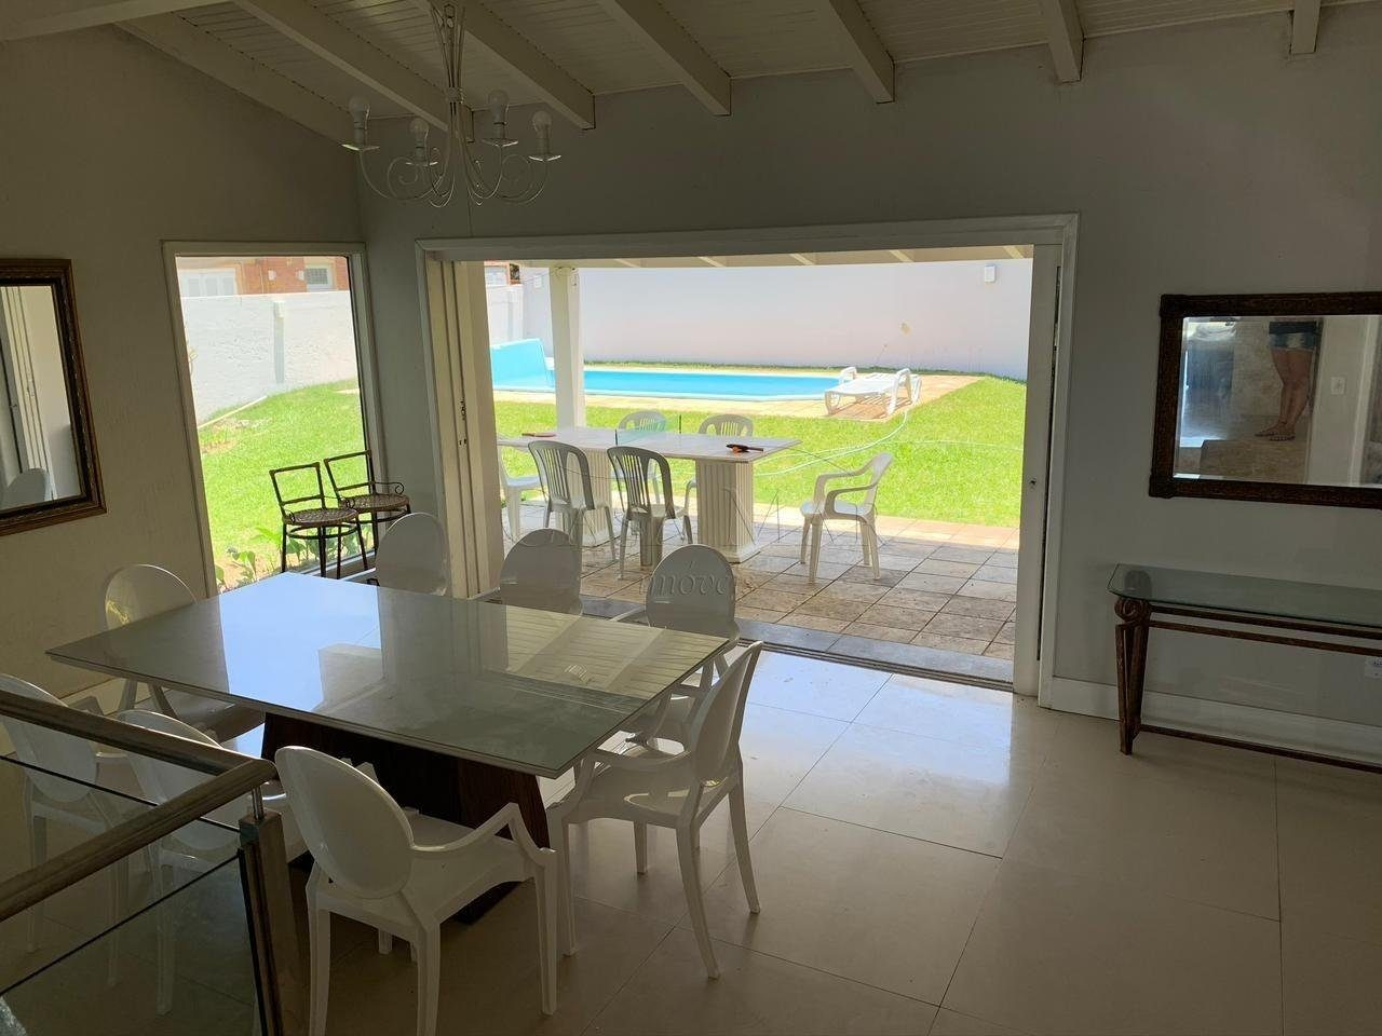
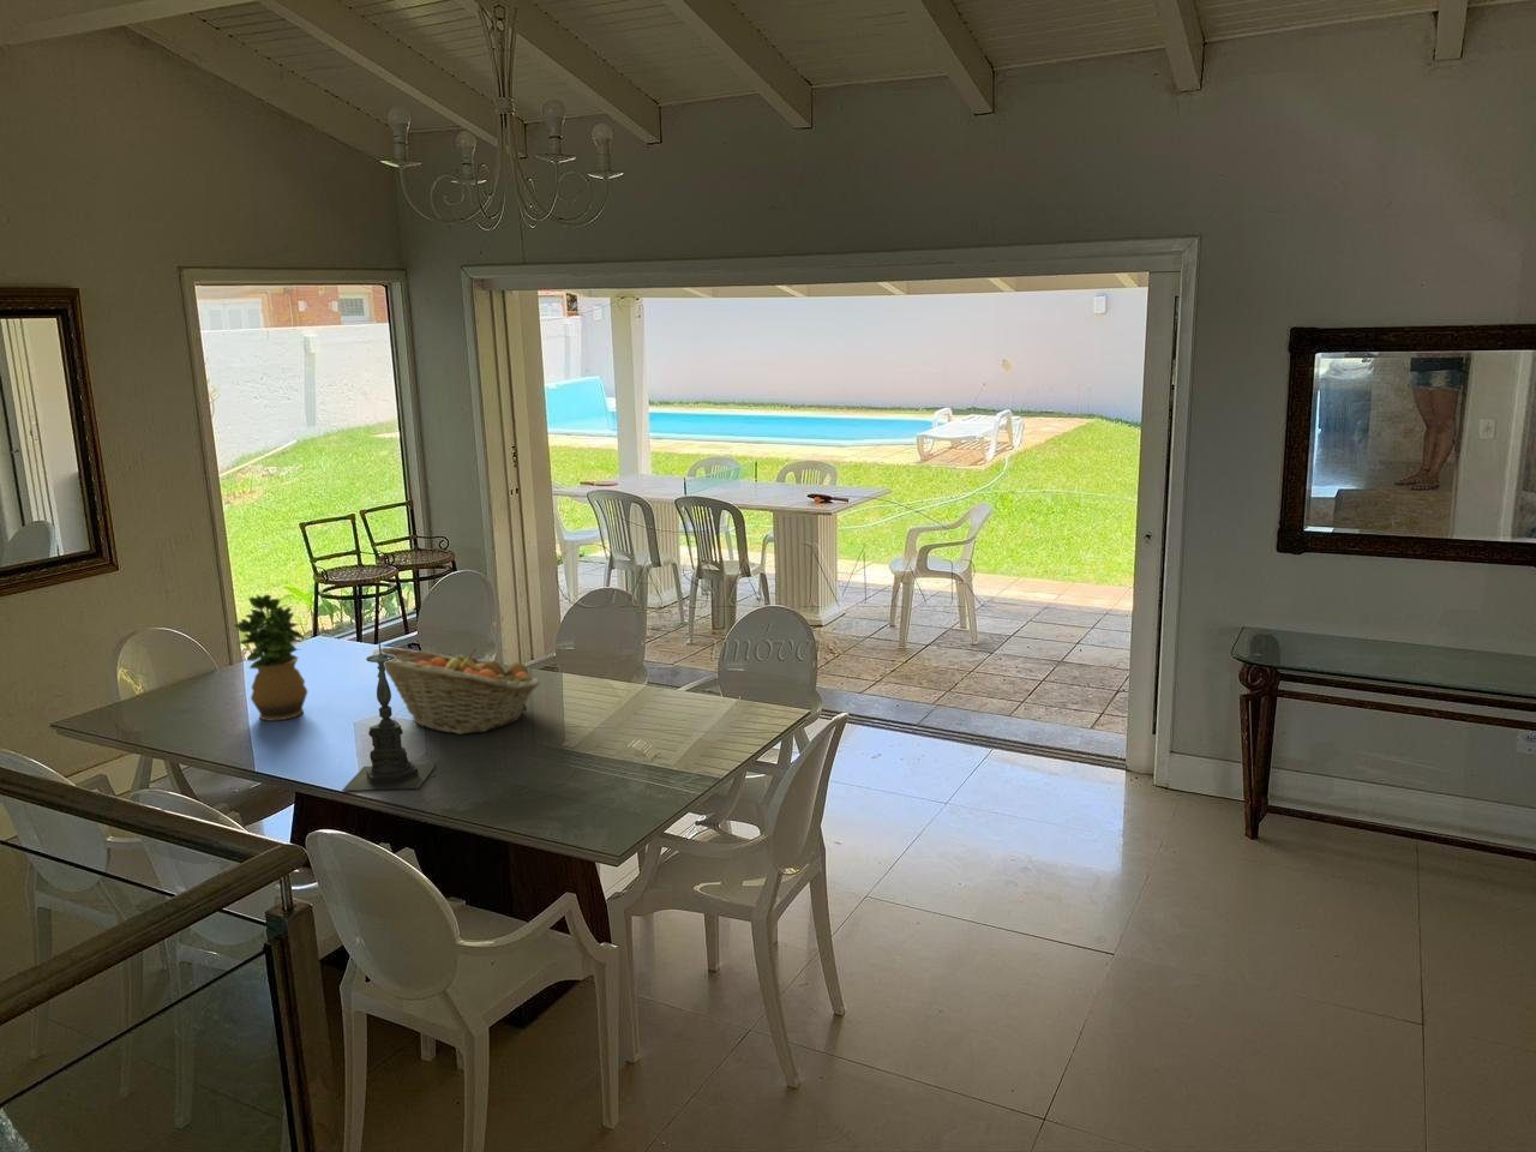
+ potted plant (272, 655)
+ candle holder (385, 707)
+ fruit basket (456, 680)
